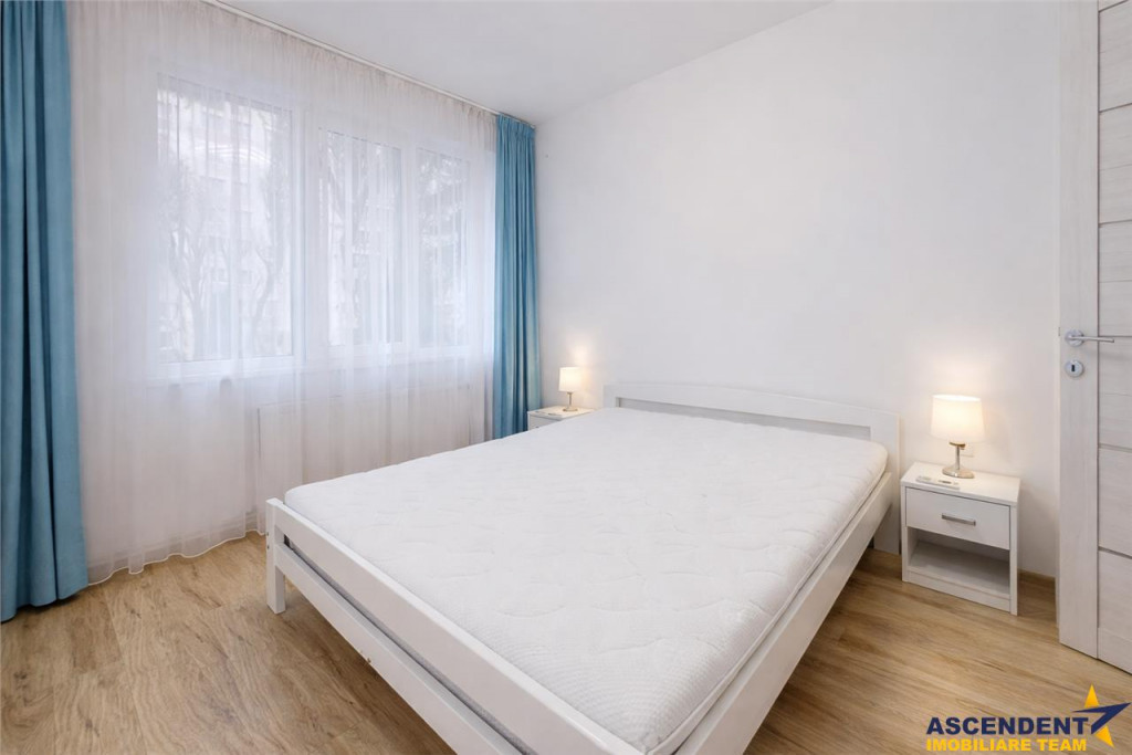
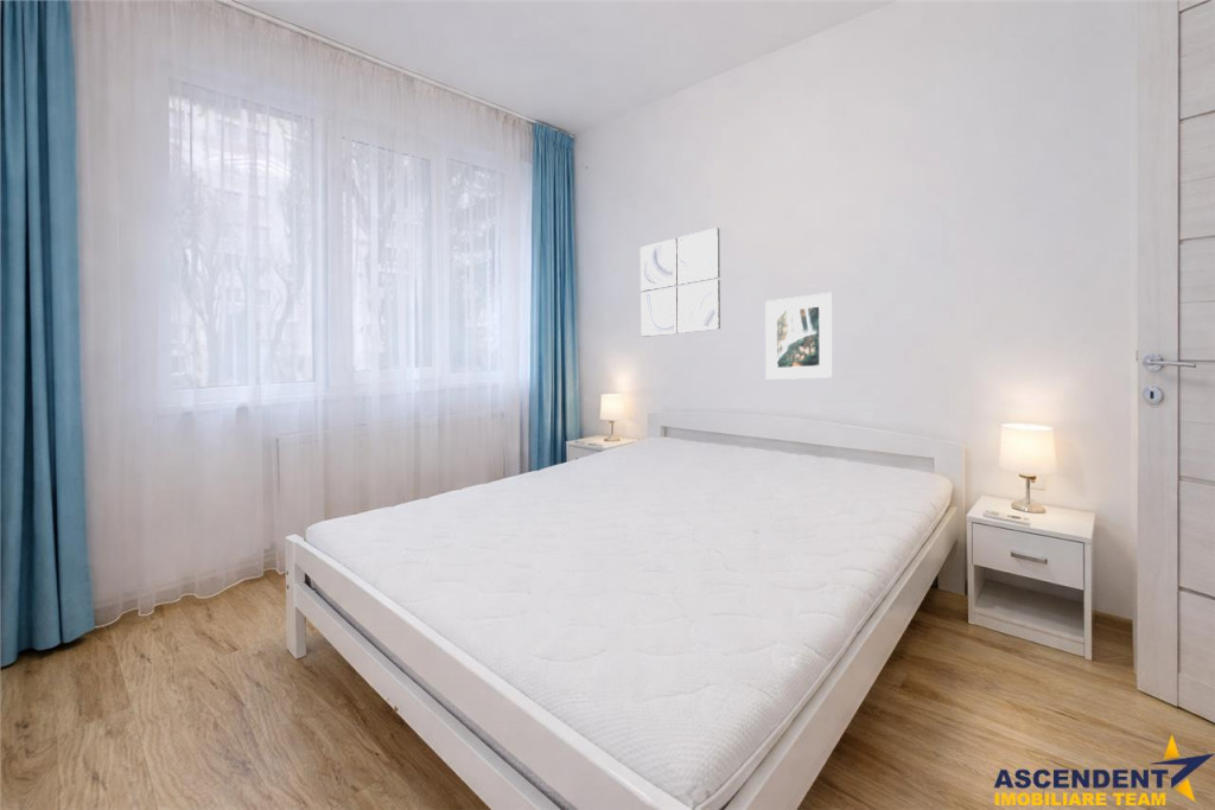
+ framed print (797, 338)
+ wall art (679, 286)
